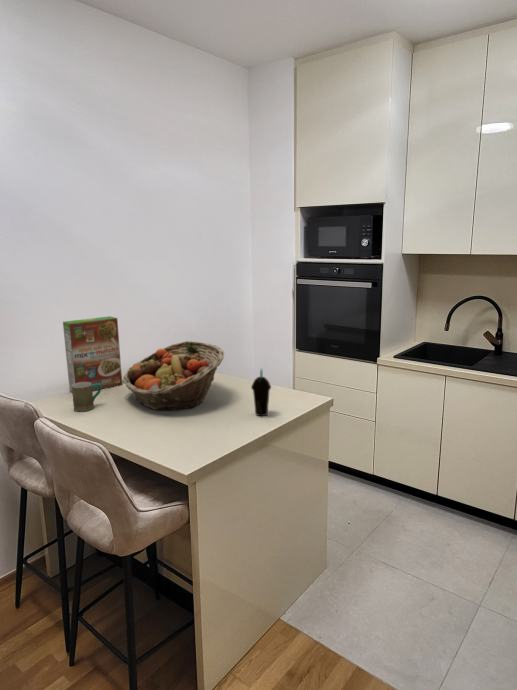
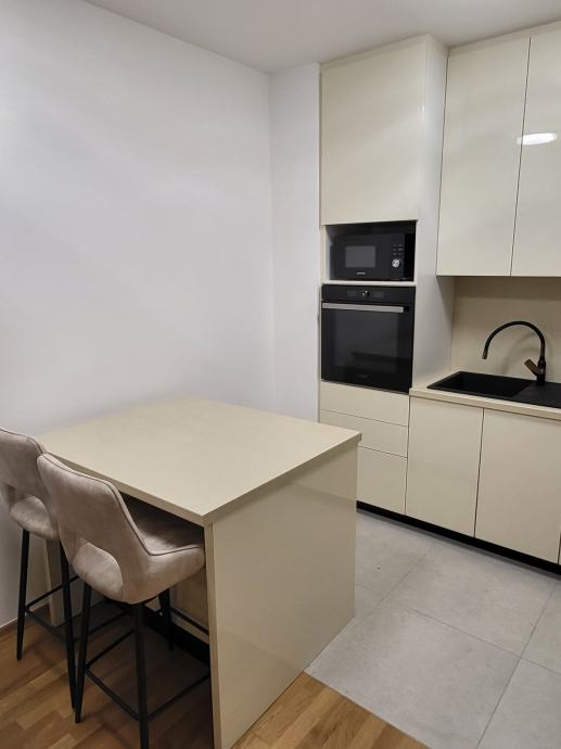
- fruit basket (174, 373)
- mug (87, 395)
- cereal box (93, 354)
- cup (261, 391)
